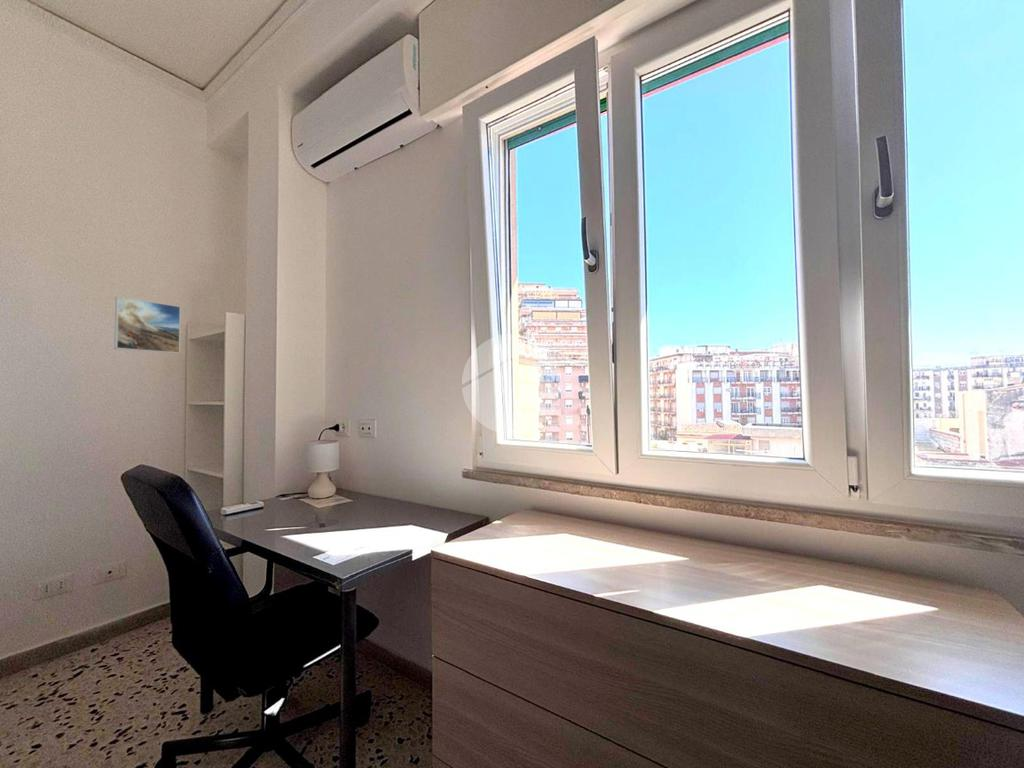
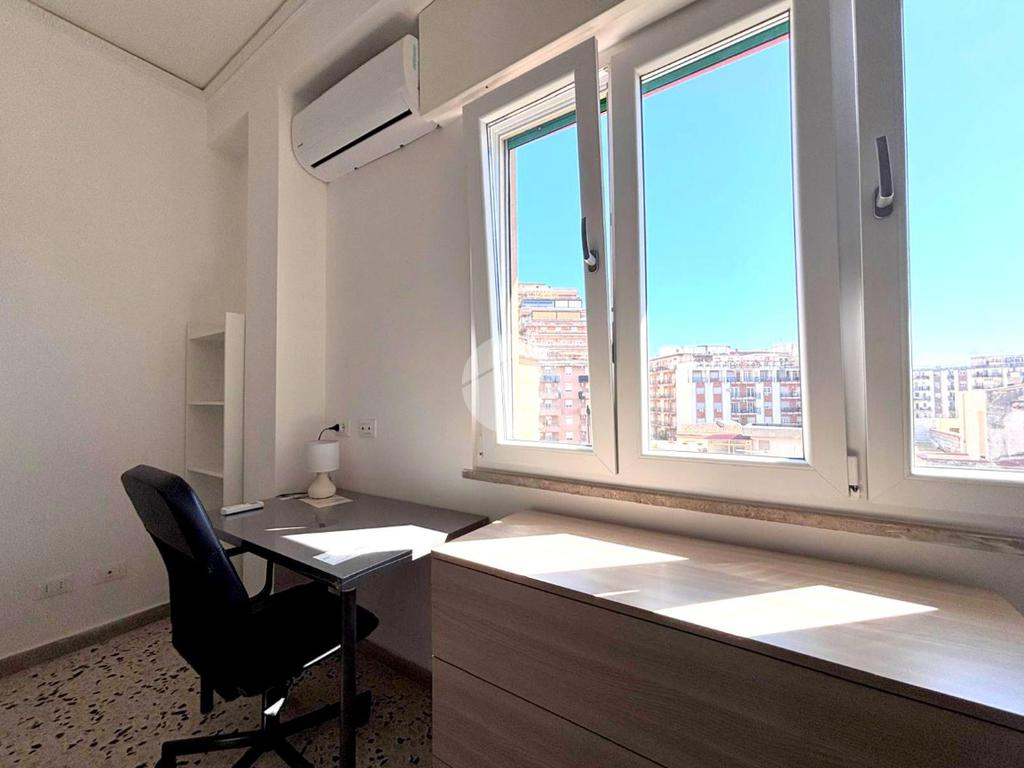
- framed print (149, 326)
